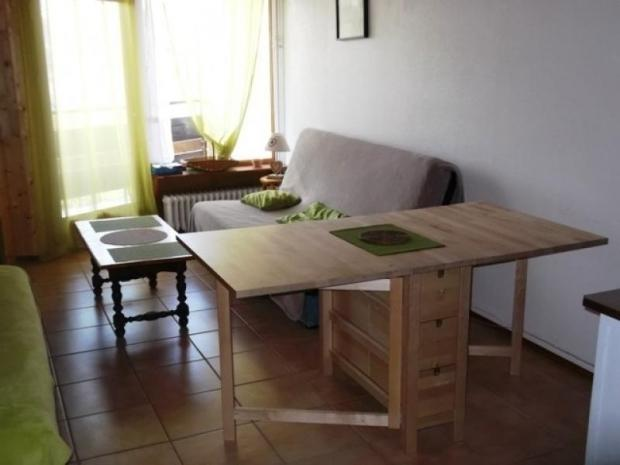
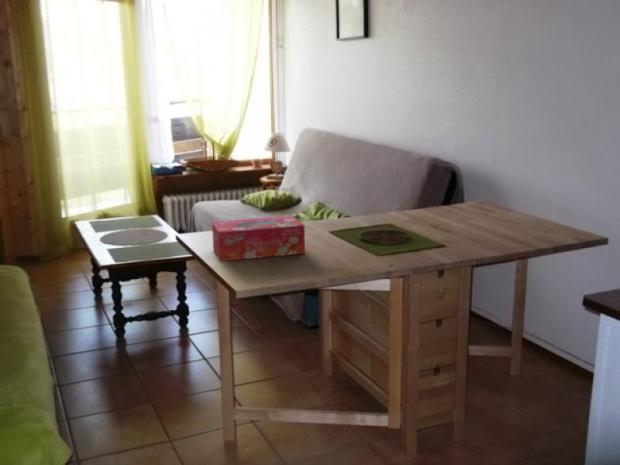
+ tissue box (258, 237)
